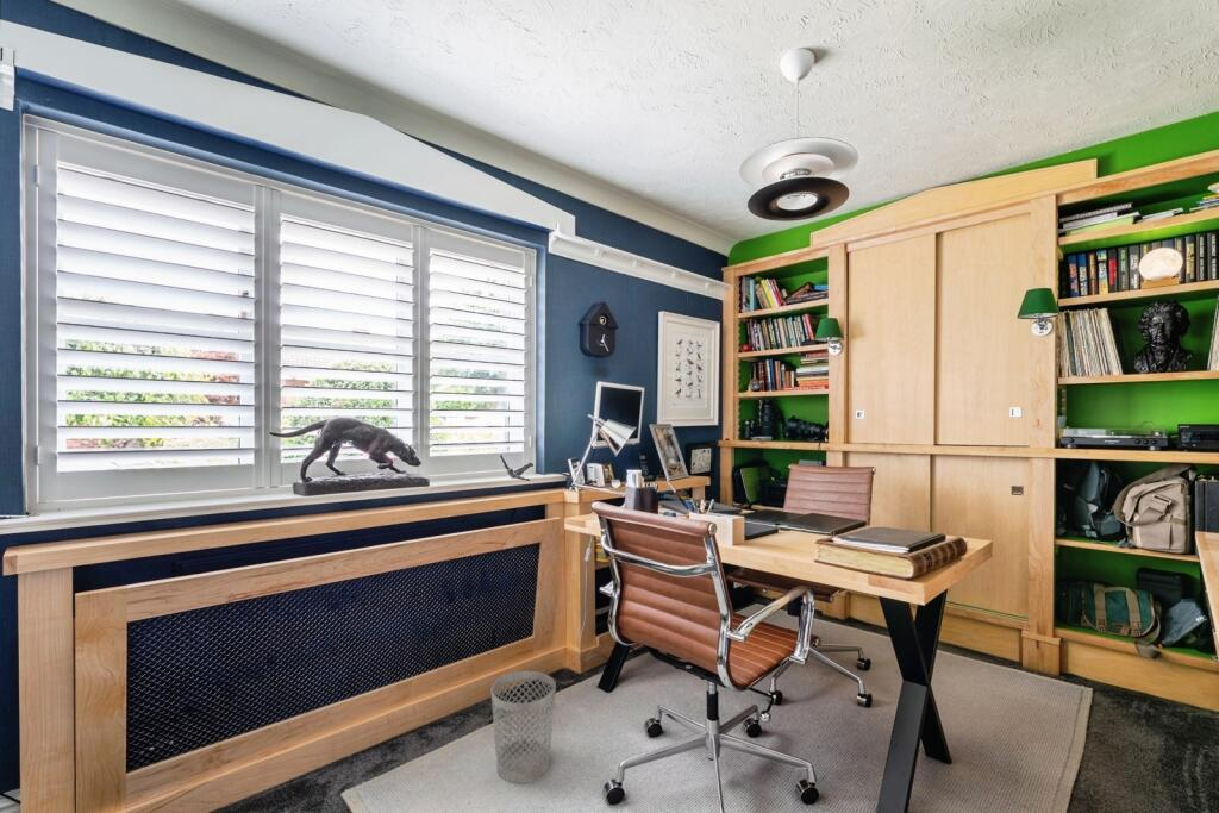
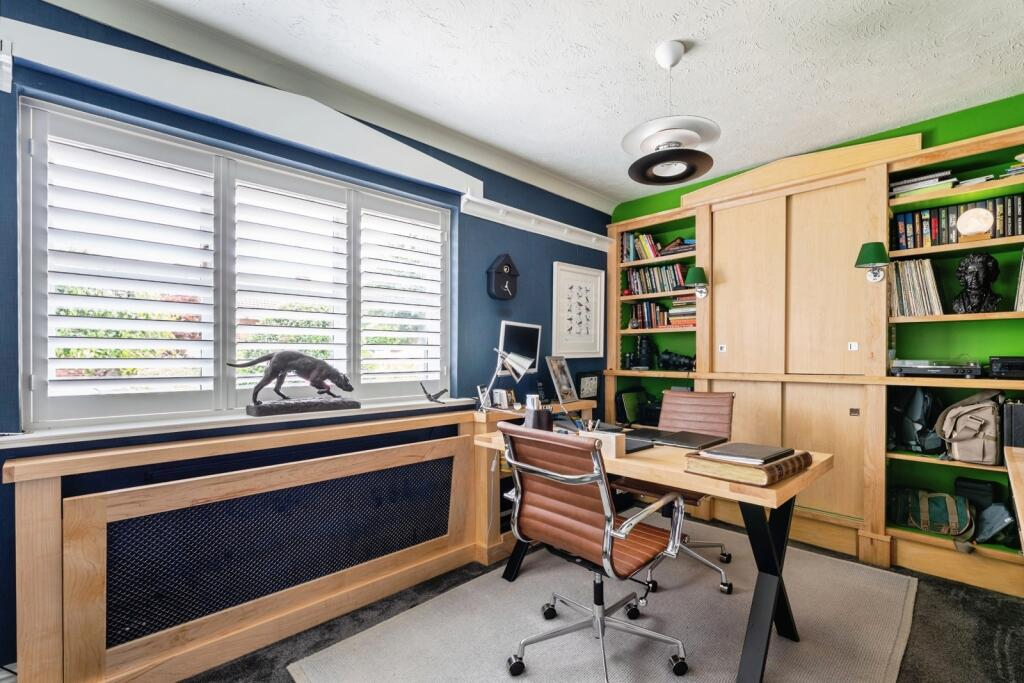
- wastebasket (524, 726)
